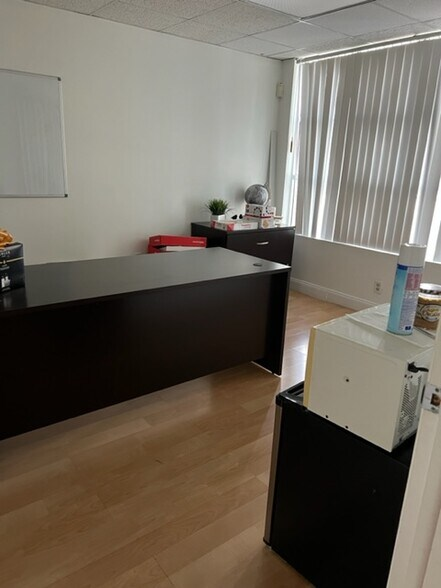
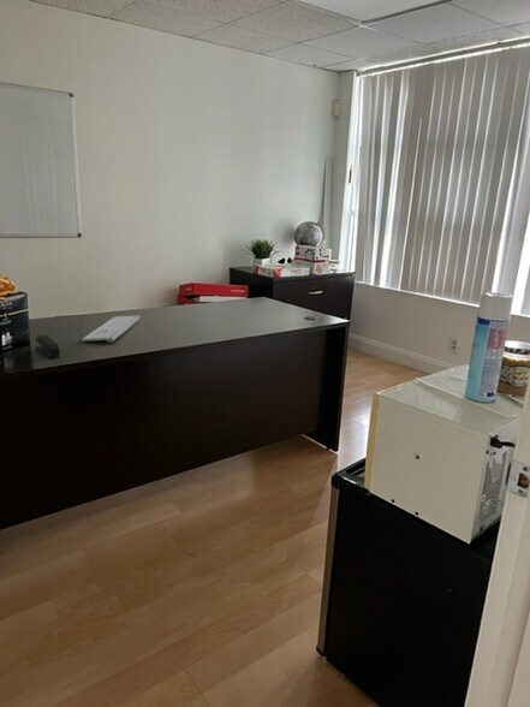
+ keyboard (113, 327)
+ stapler (47, 345)
